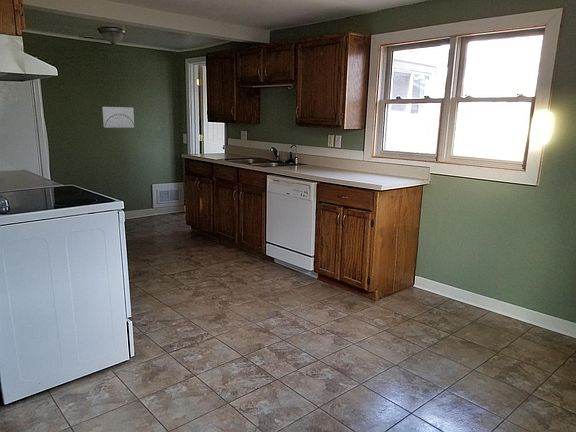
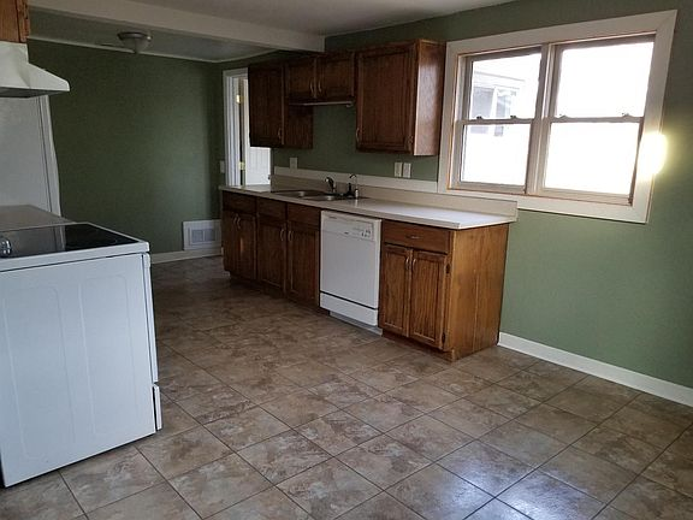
- wall art (118, 117)
